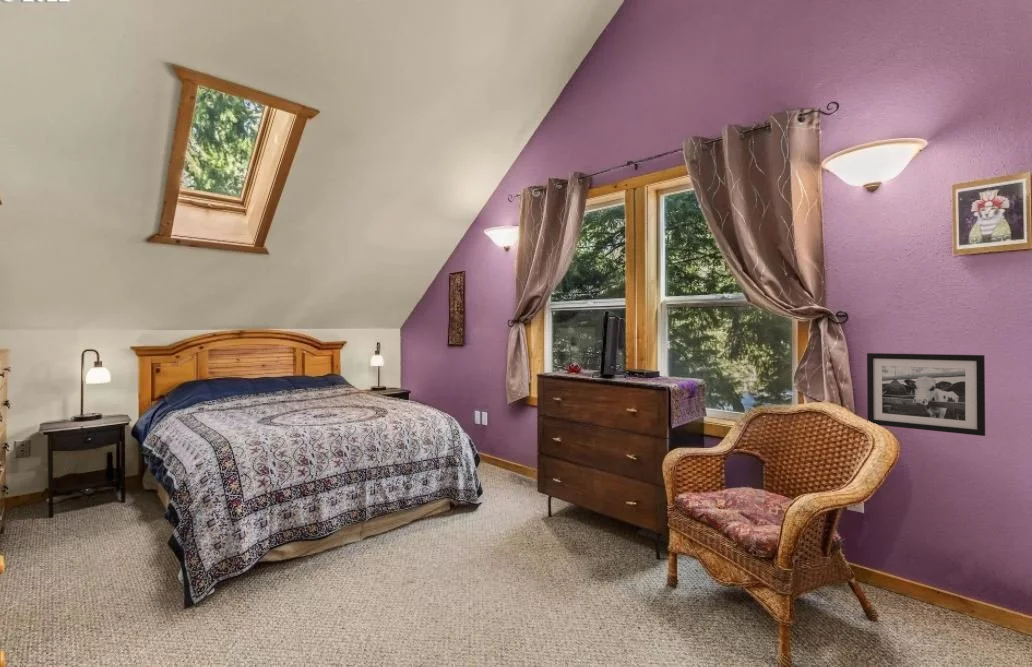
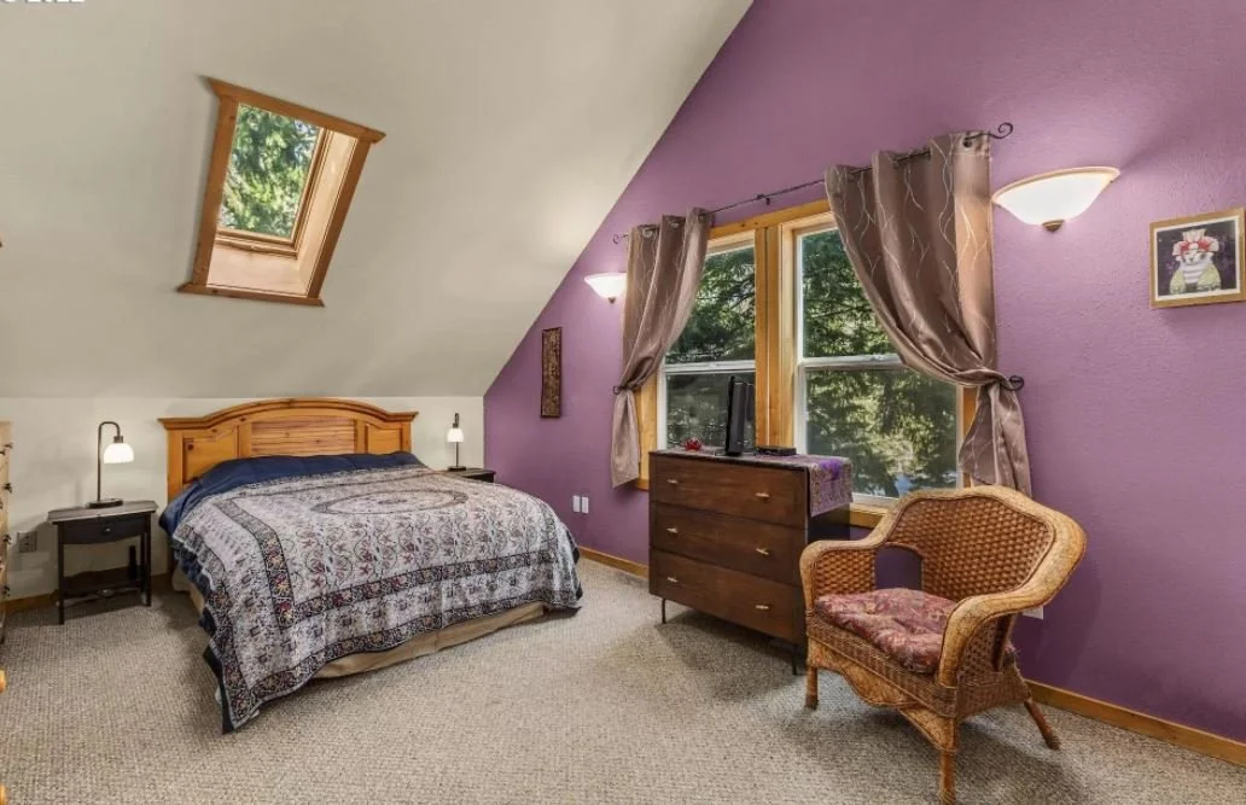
- picture frame (922, 391)
